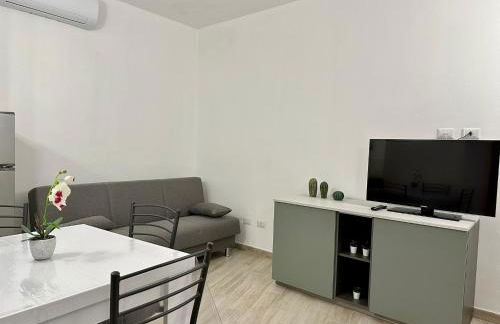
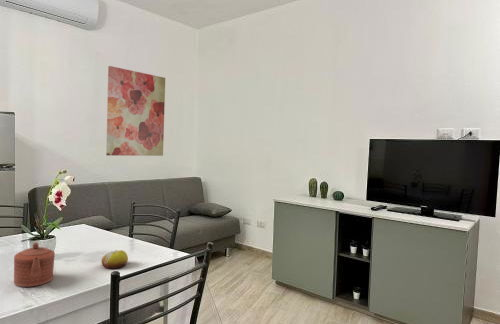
+ fruit (114, 257)
+ wall art (137, 114)
+ teapot (34, 261)
